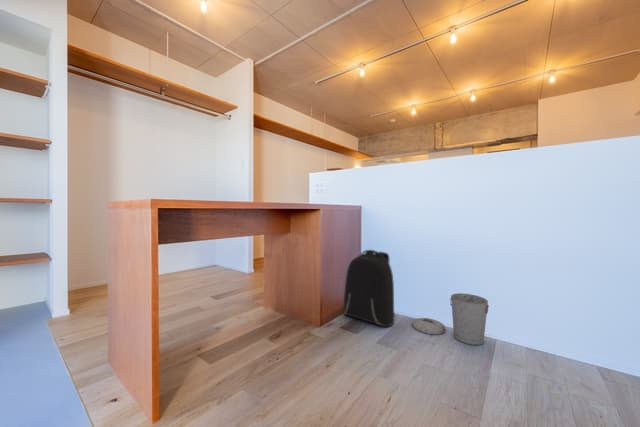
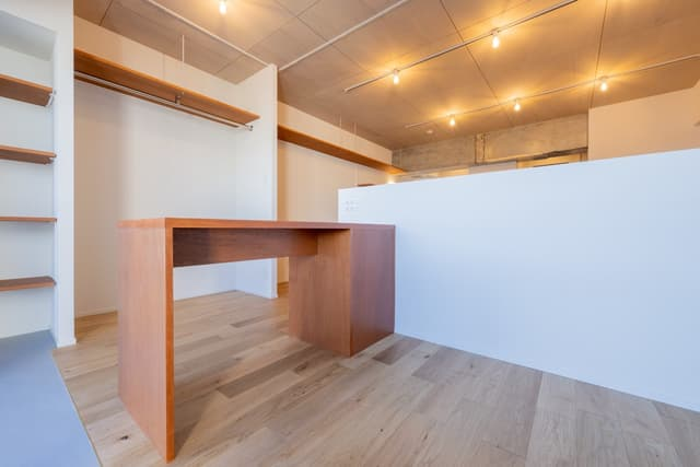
- trash can (452, 313)
- backpack (370, 283)
